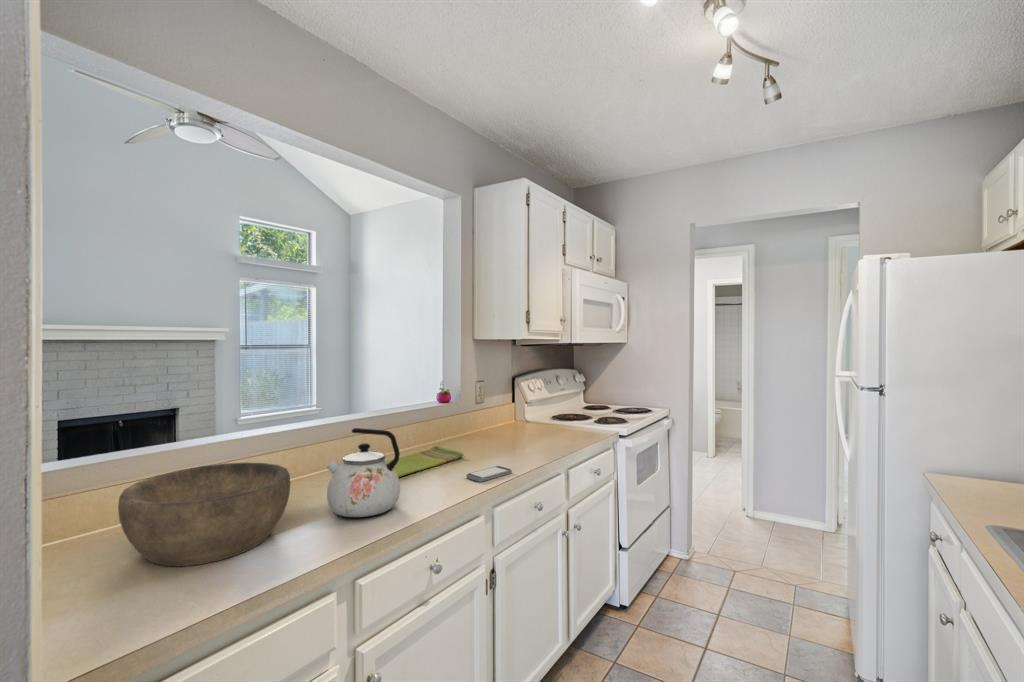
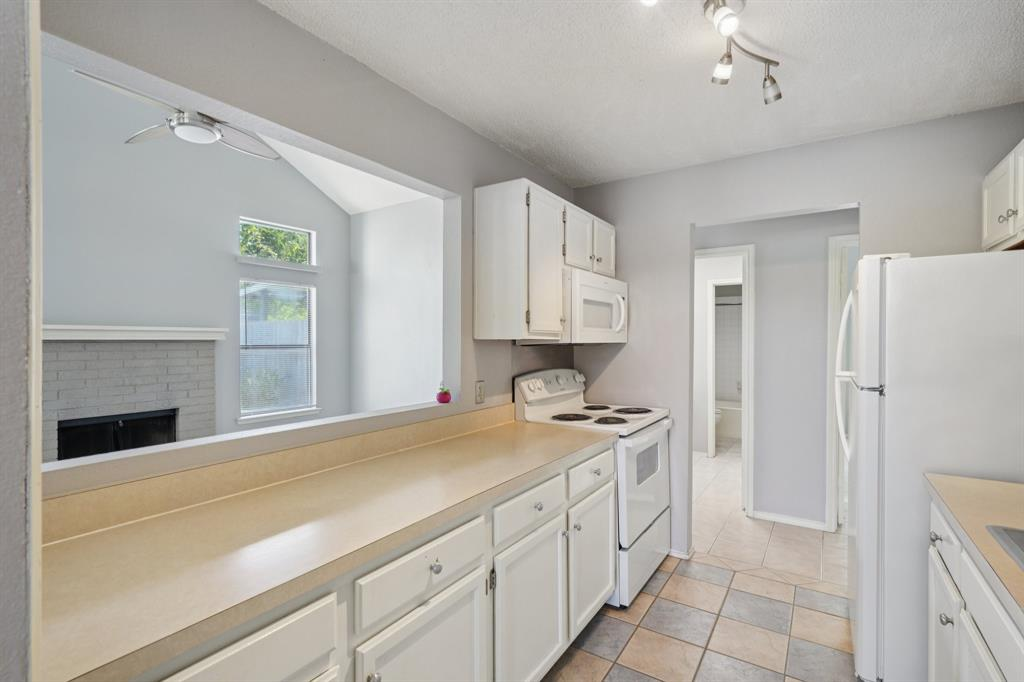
- dish towel (417, 460)
- smartphone (489, 473)
- bowl (211, 511)
- kettle (363, 469)
